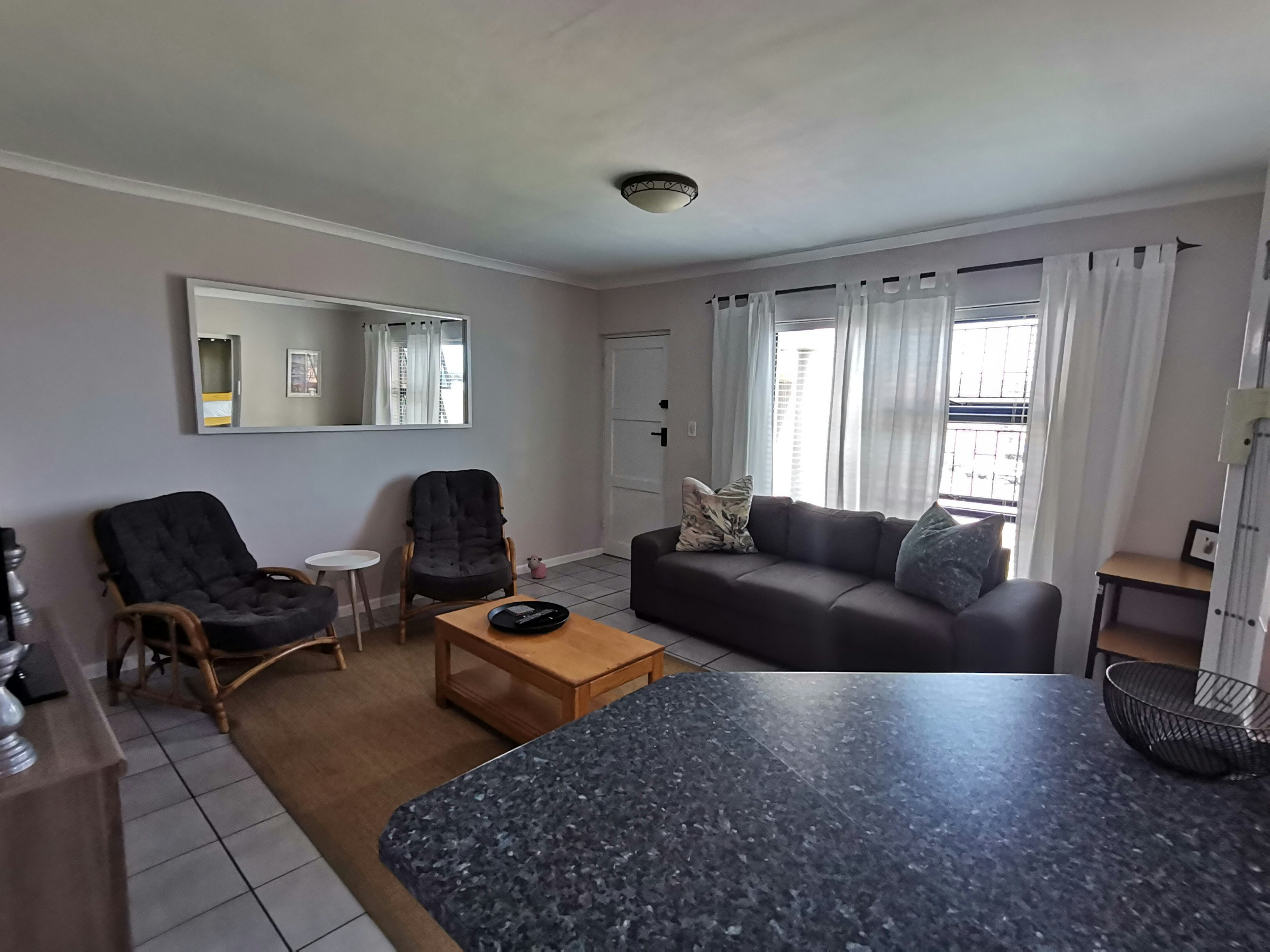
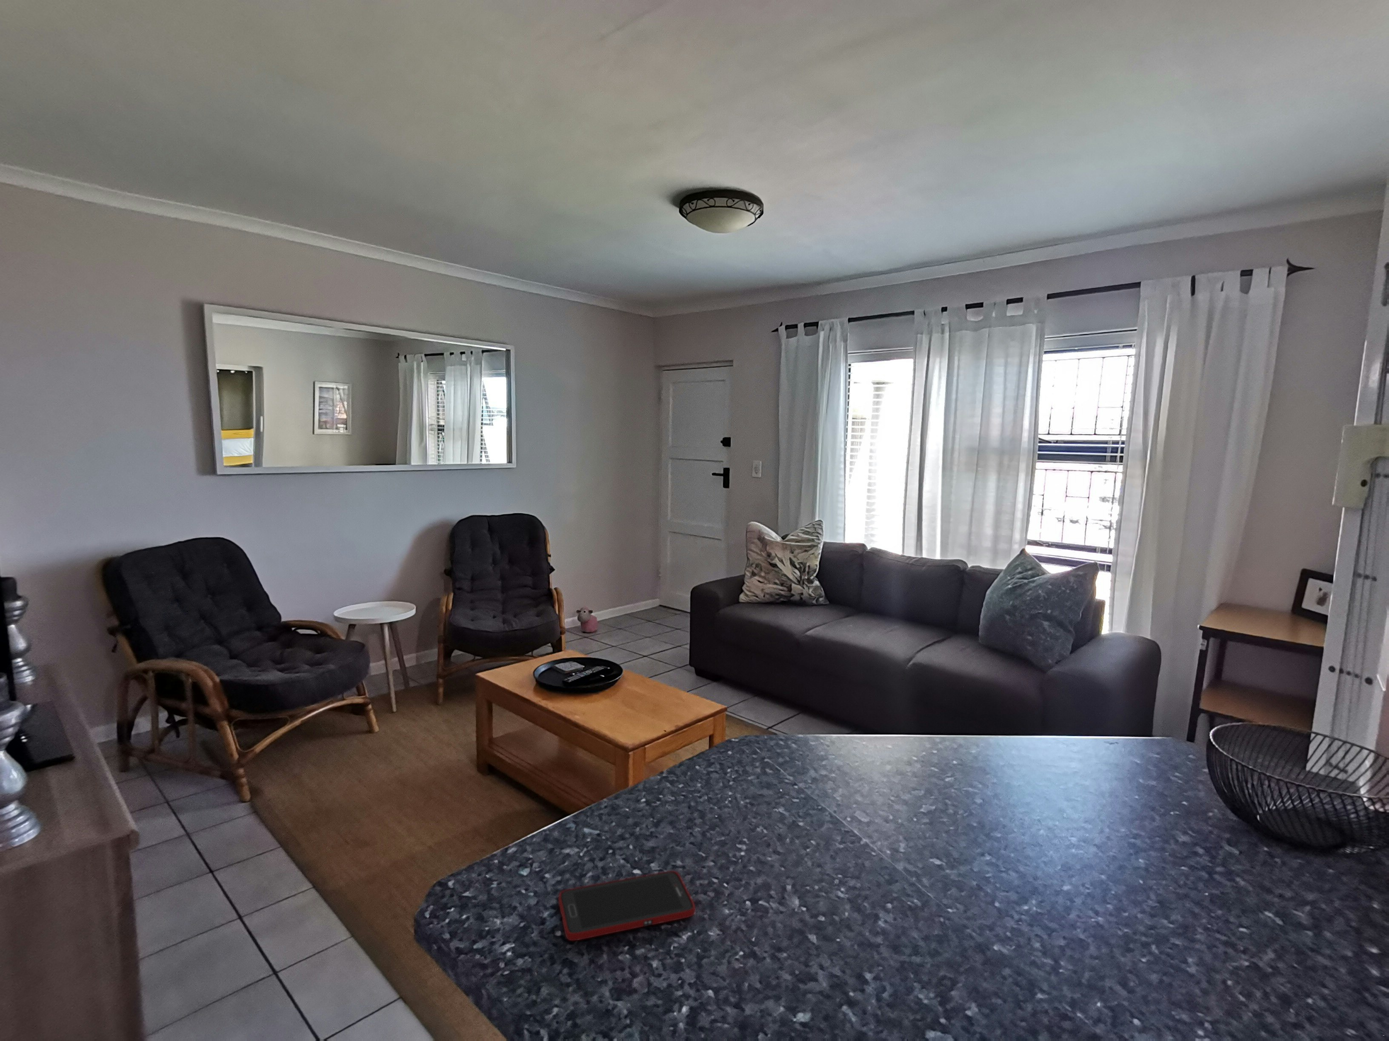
+ cell phone (626, 903)
